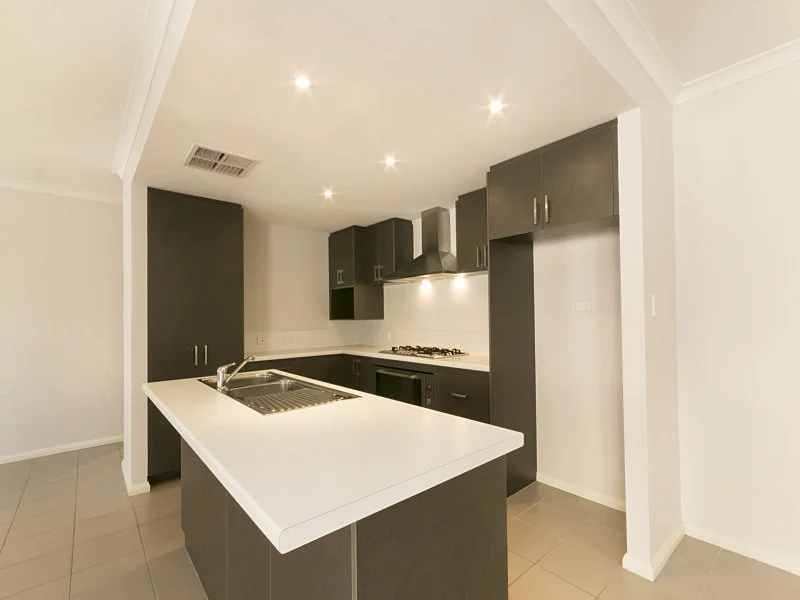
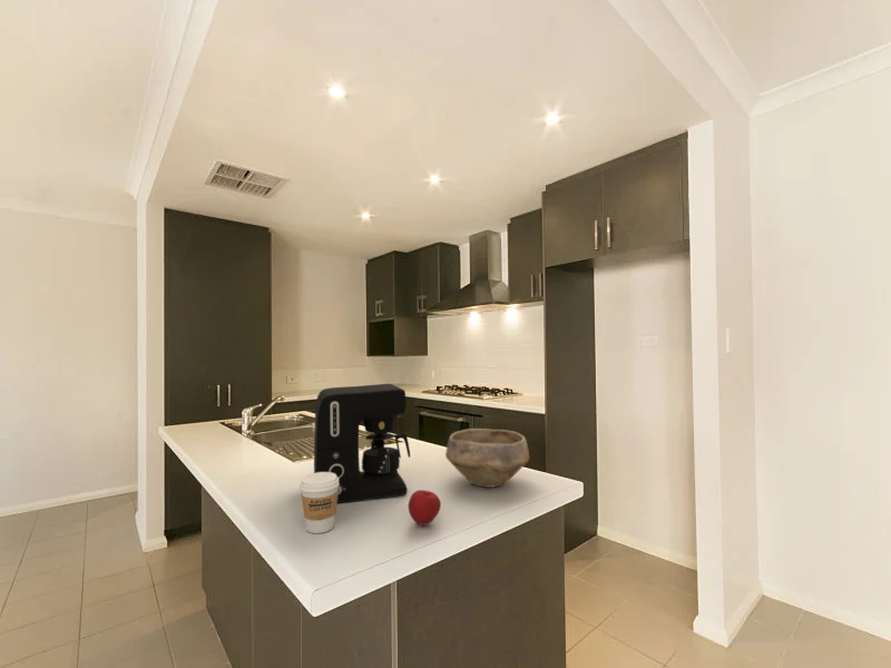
+ coffee cup (320, 501)
+ coffee maker (366, 439)
+ apple (424, 507)
+ bowl (487, 459)
